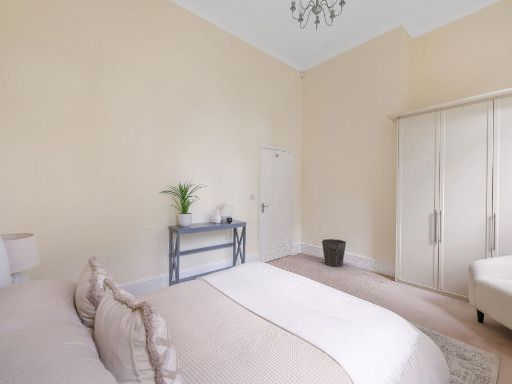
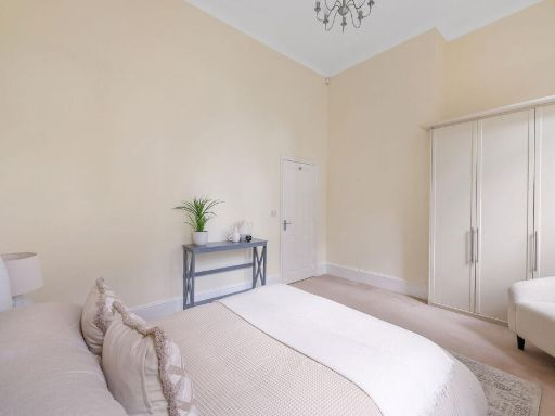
- waste bin (333, 252)
